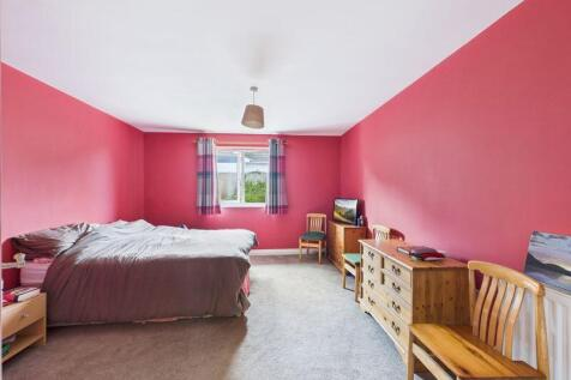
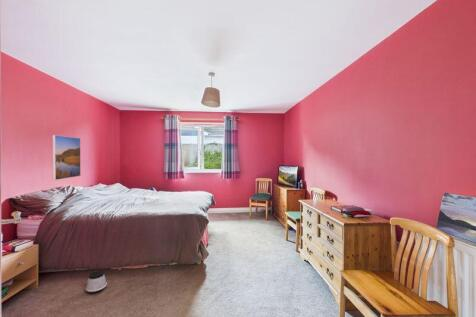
+ speaker (96, 281)
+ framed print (67, 157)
